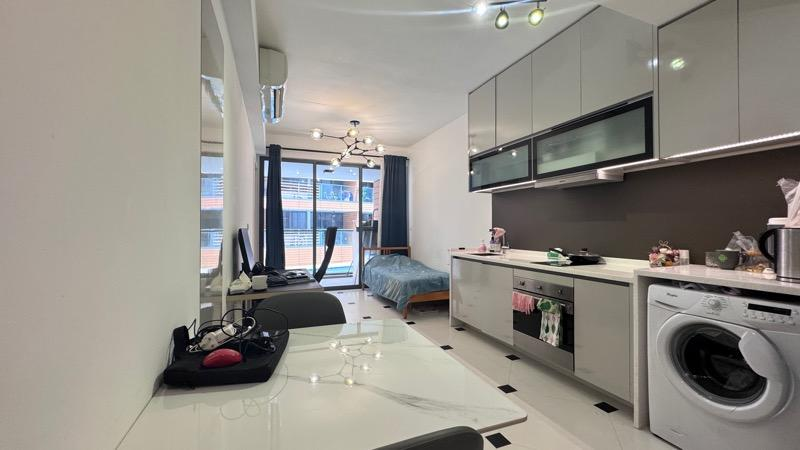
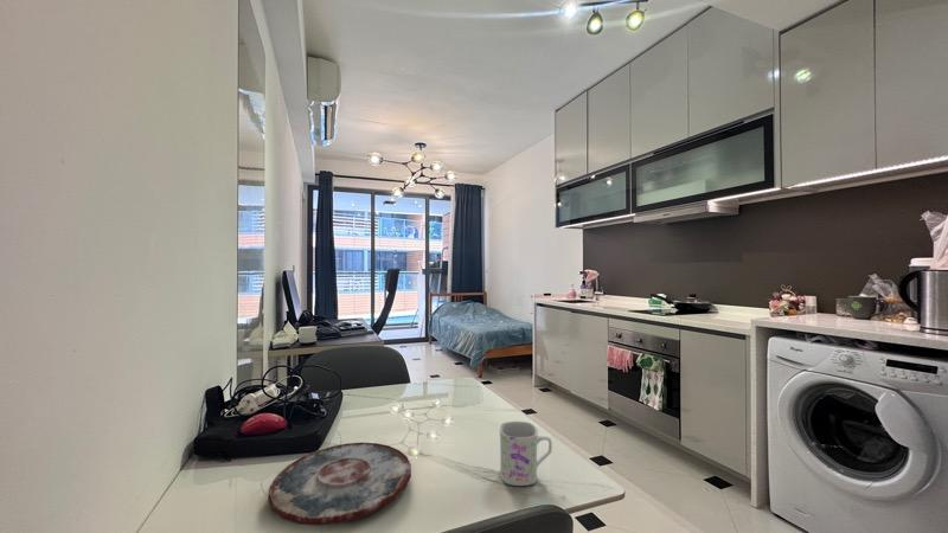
+ plate (344, 476)
+ mug (525, 451)
